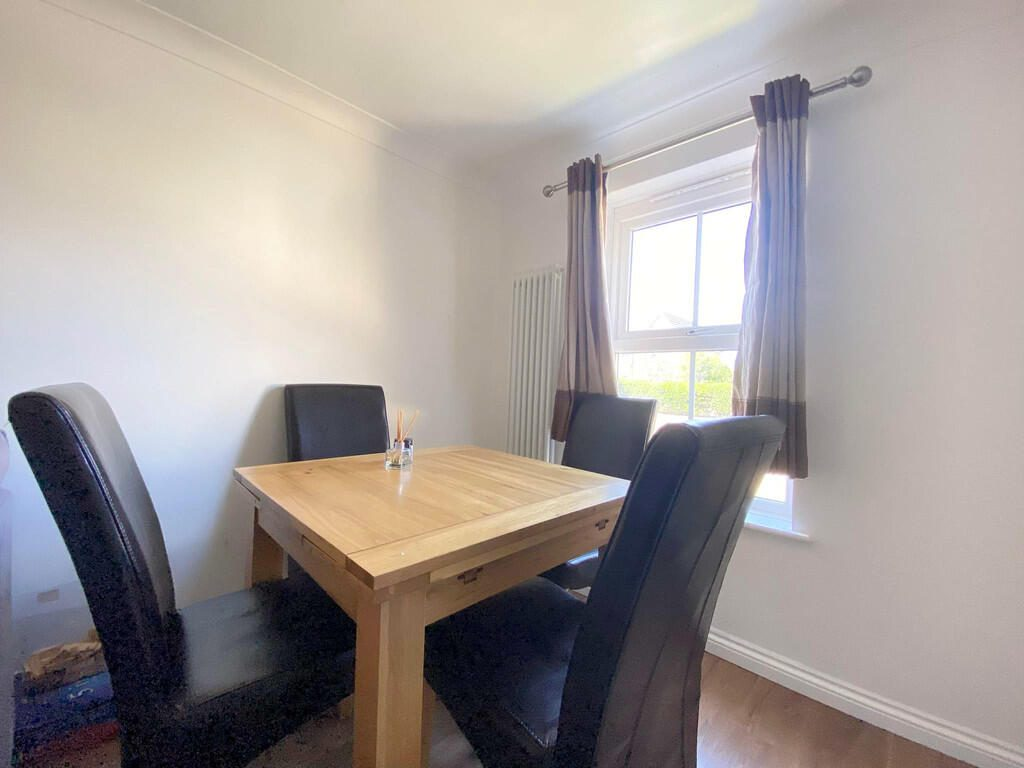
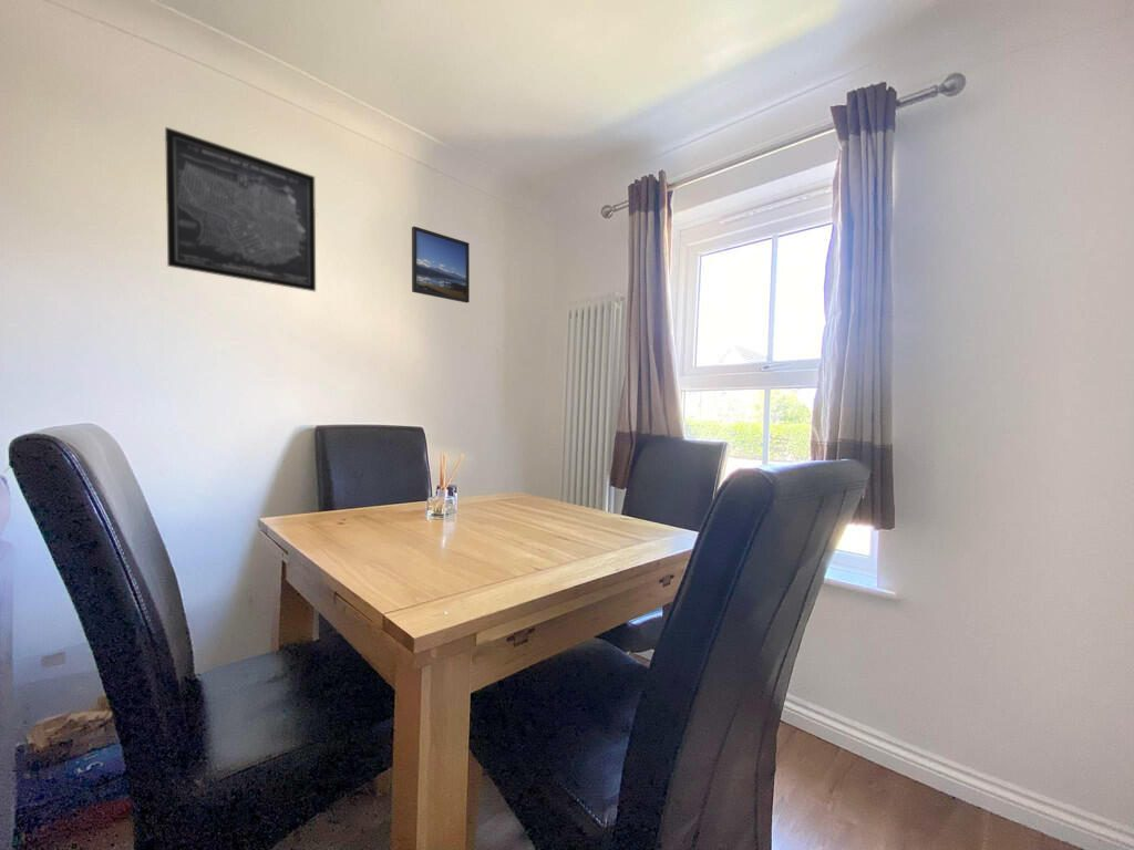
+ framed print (441, 266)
+ wall art (247, 217)
